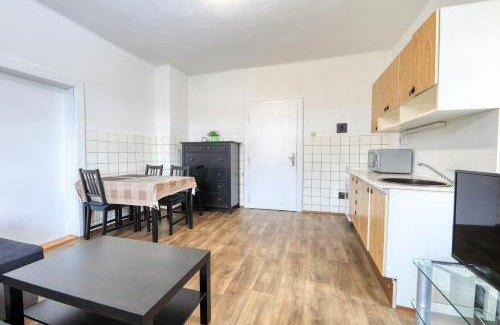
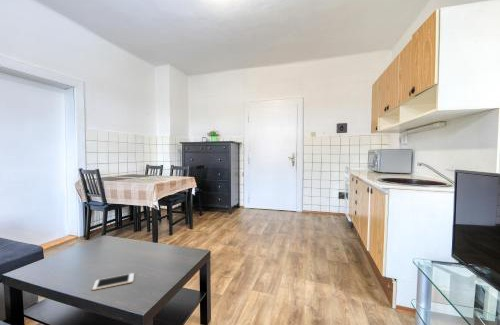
+ cell phone (114, 281)
